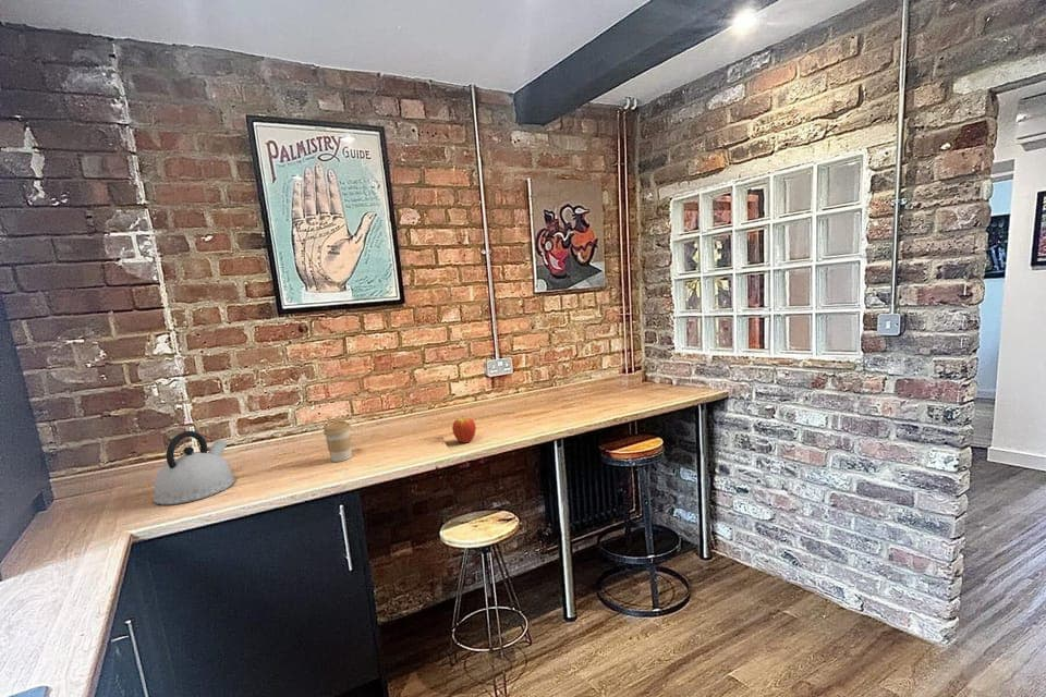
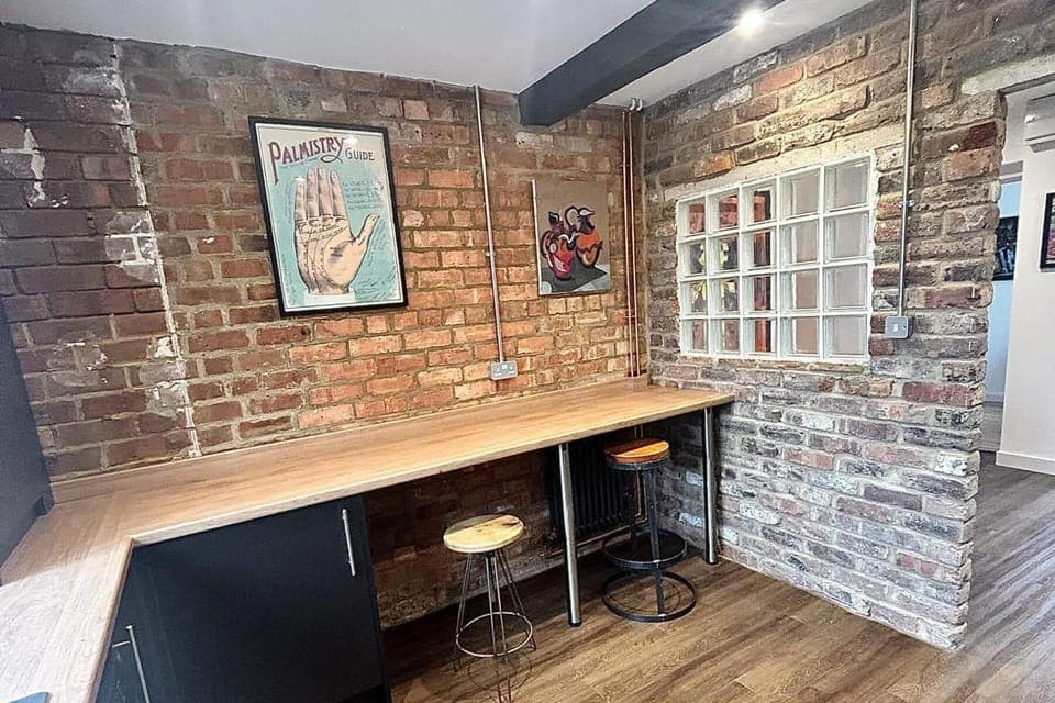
- coffee cup (339, 440)
- fruit (464, 428)
- kettle (193, 460)
